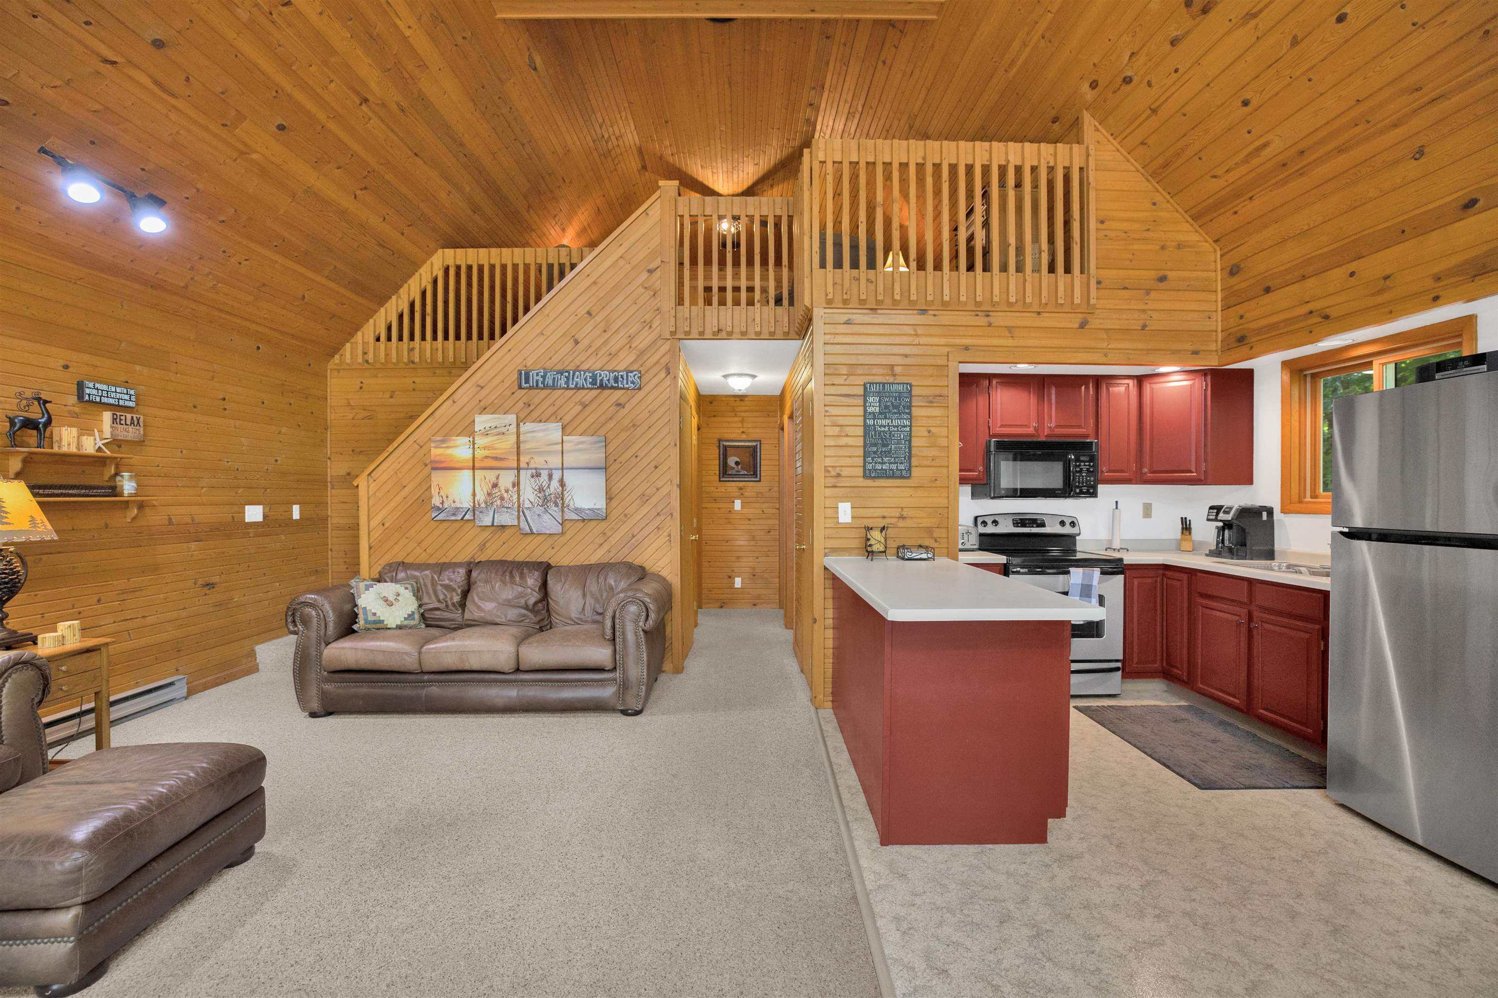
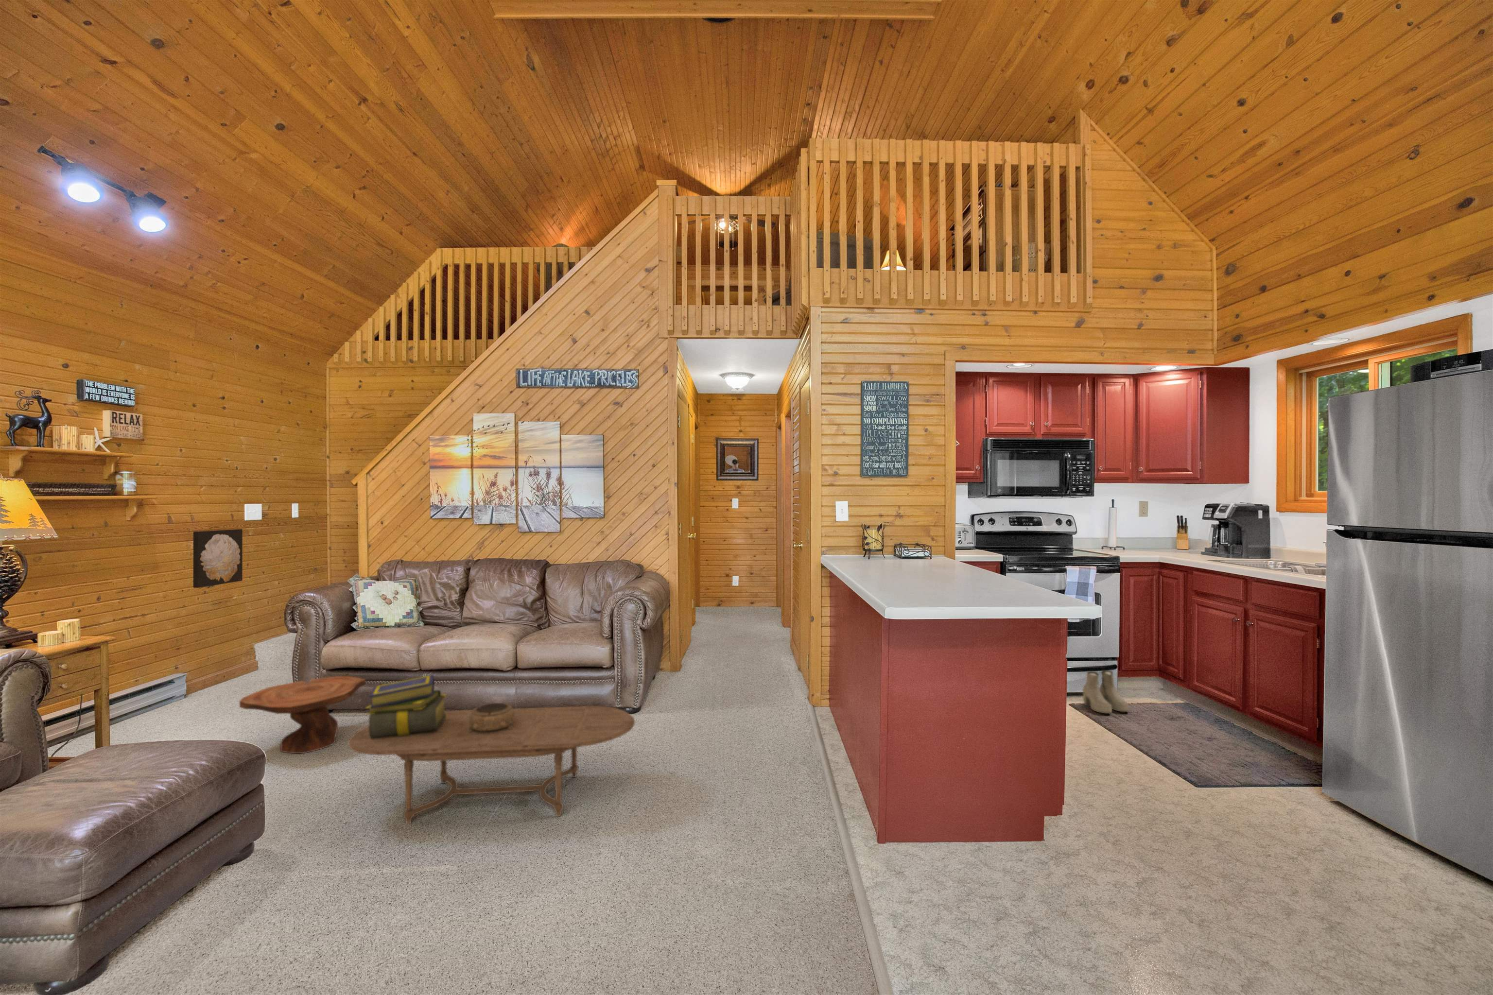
+ wall art (218, 556)
+ boots (1105, 691)
+ coffee table (495, 758)
+ stack of books (405, 705)
+ decorative bowl (493, 716)
+ side table (311, 714)
